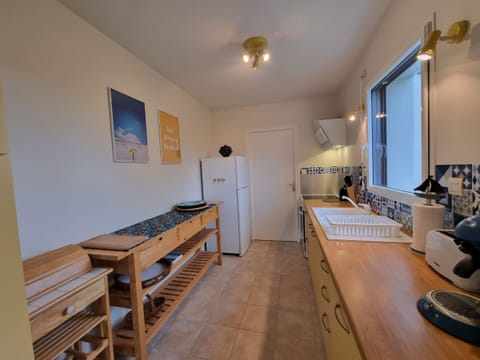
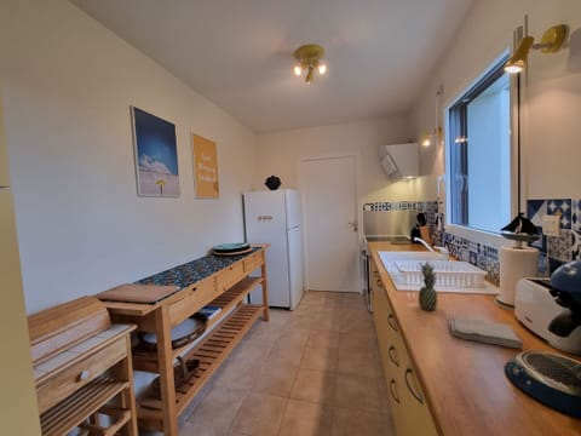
+ fruit (427, 283)
+ washcloth (482, 329)
